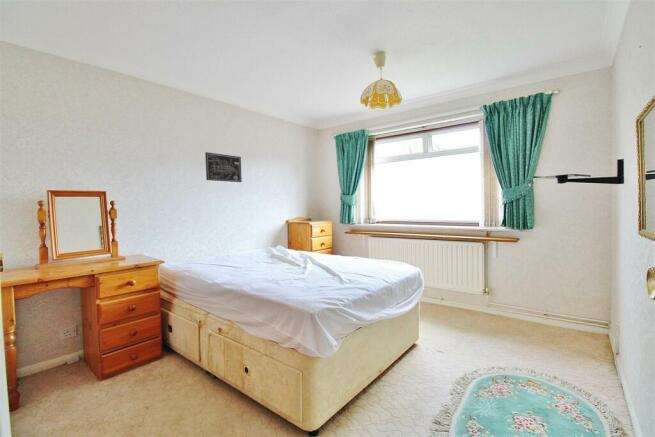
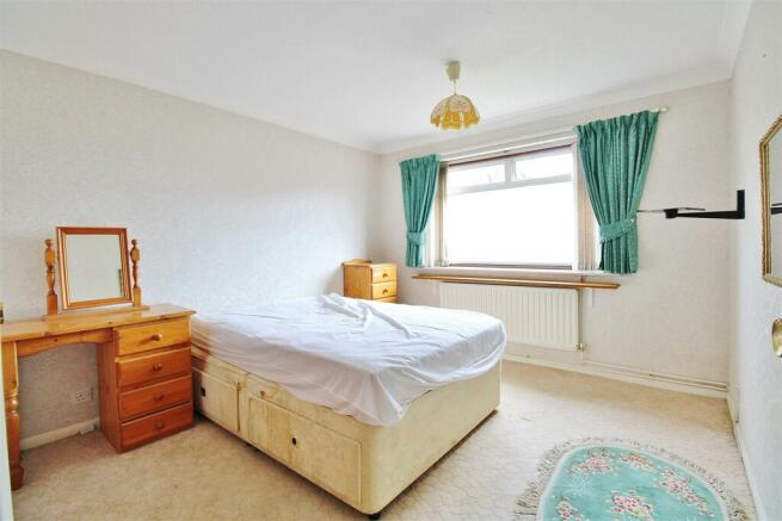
- wall art (224, 167)
